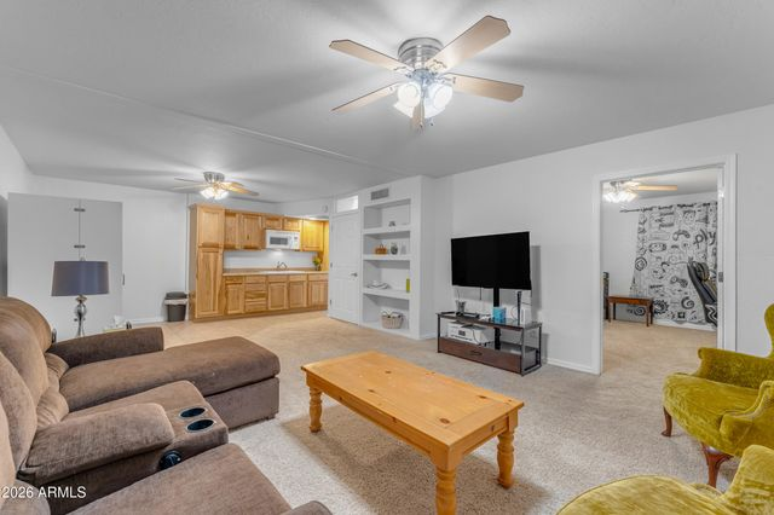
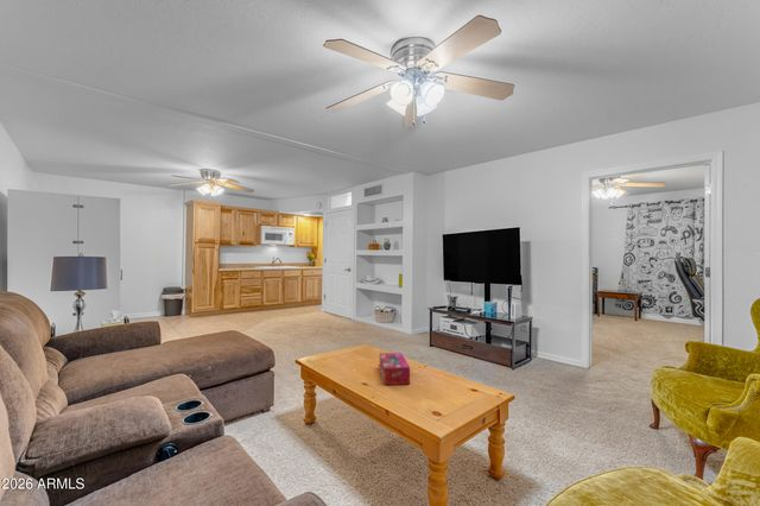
+ tissue box (393, 367)
